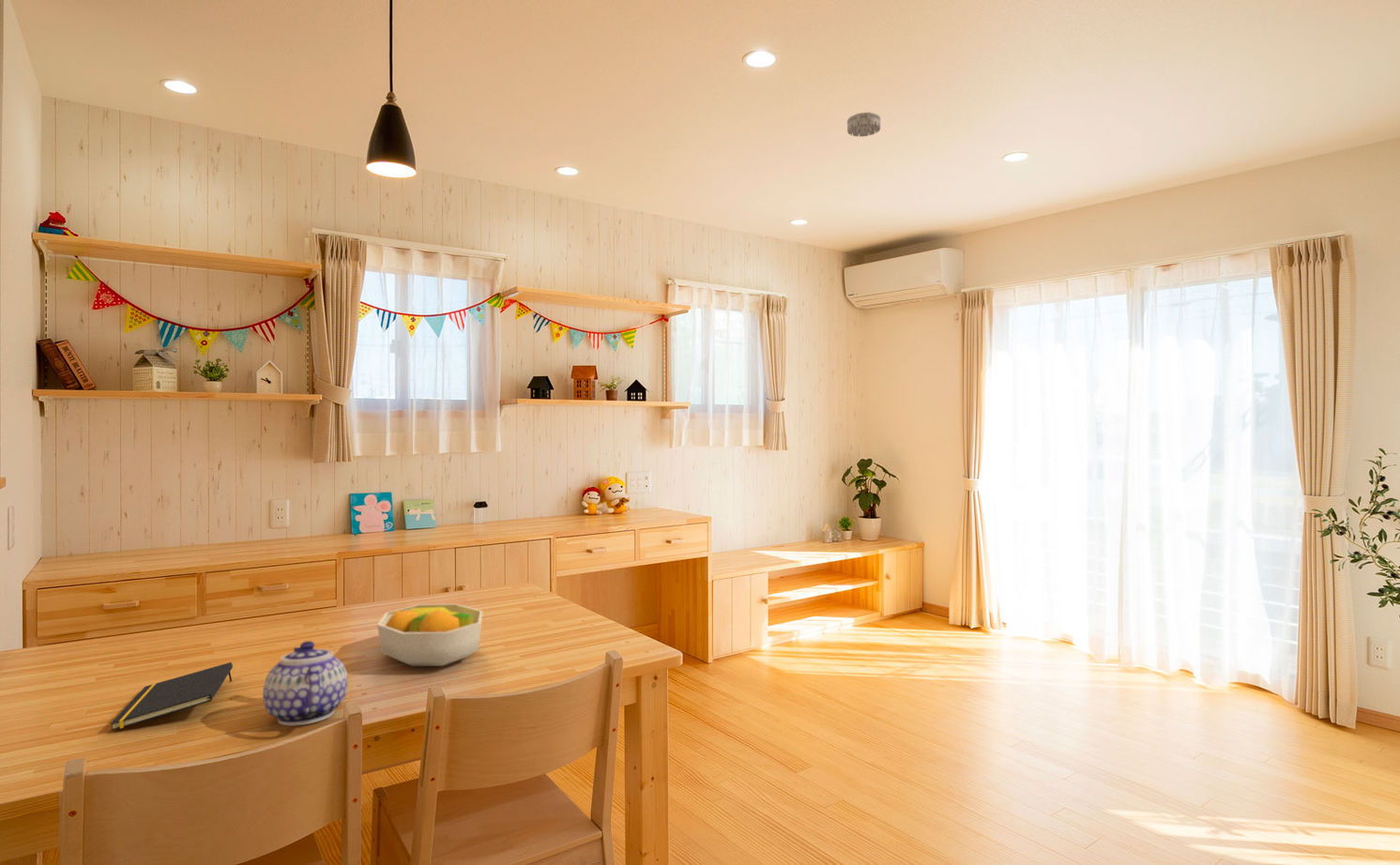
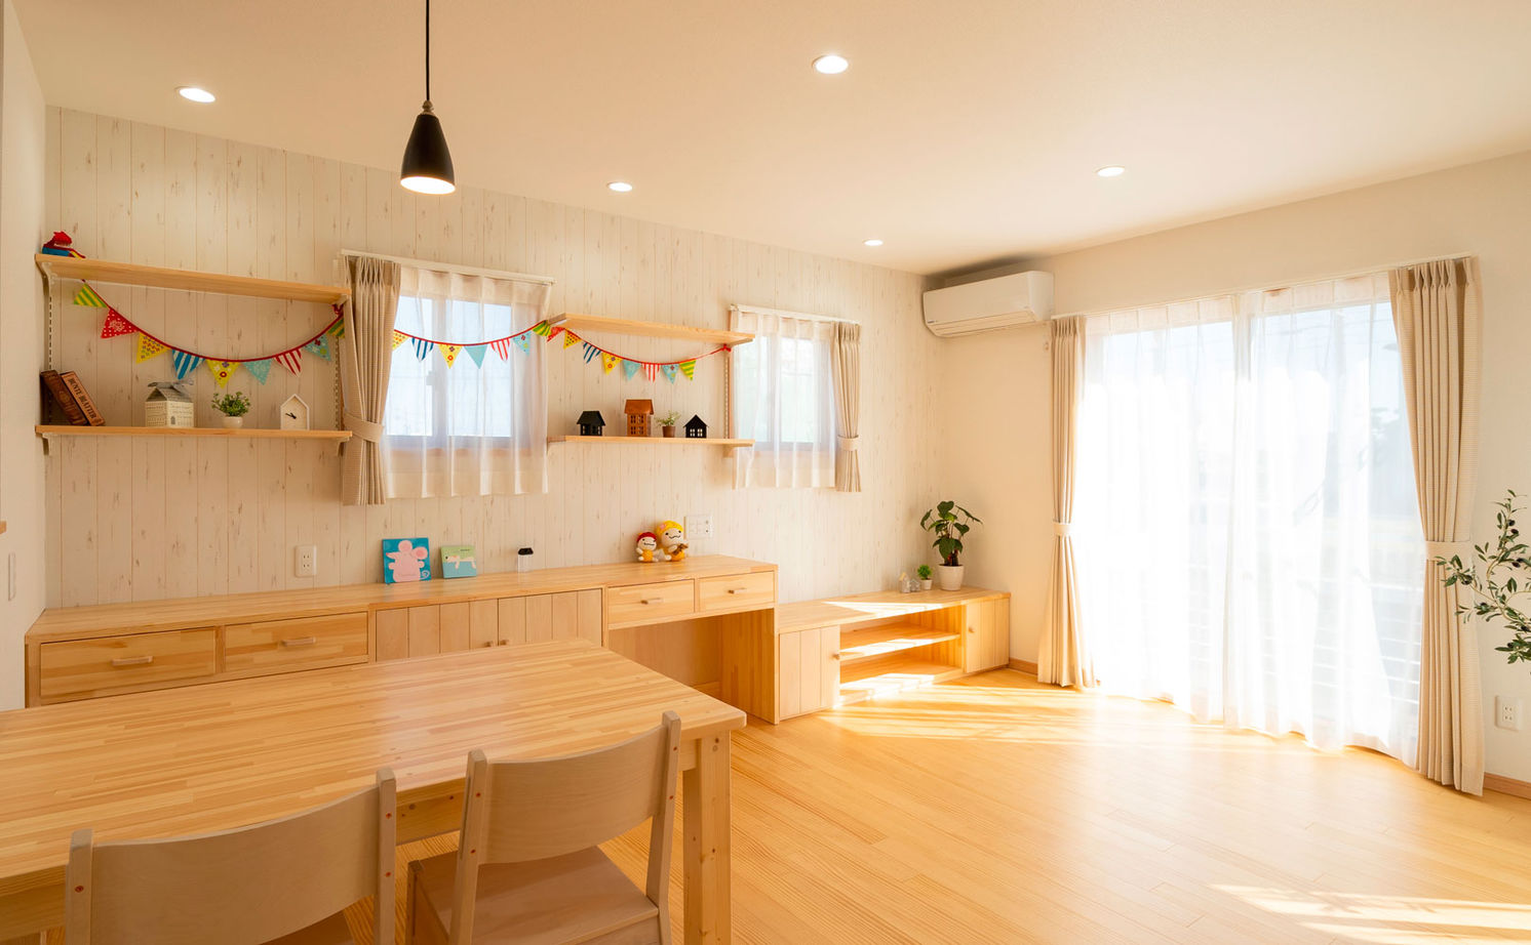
- smoke detector (863, 124)
- notepad (176, 693)
- teapot (306, 678)
- fruit bowl (432, 627)
